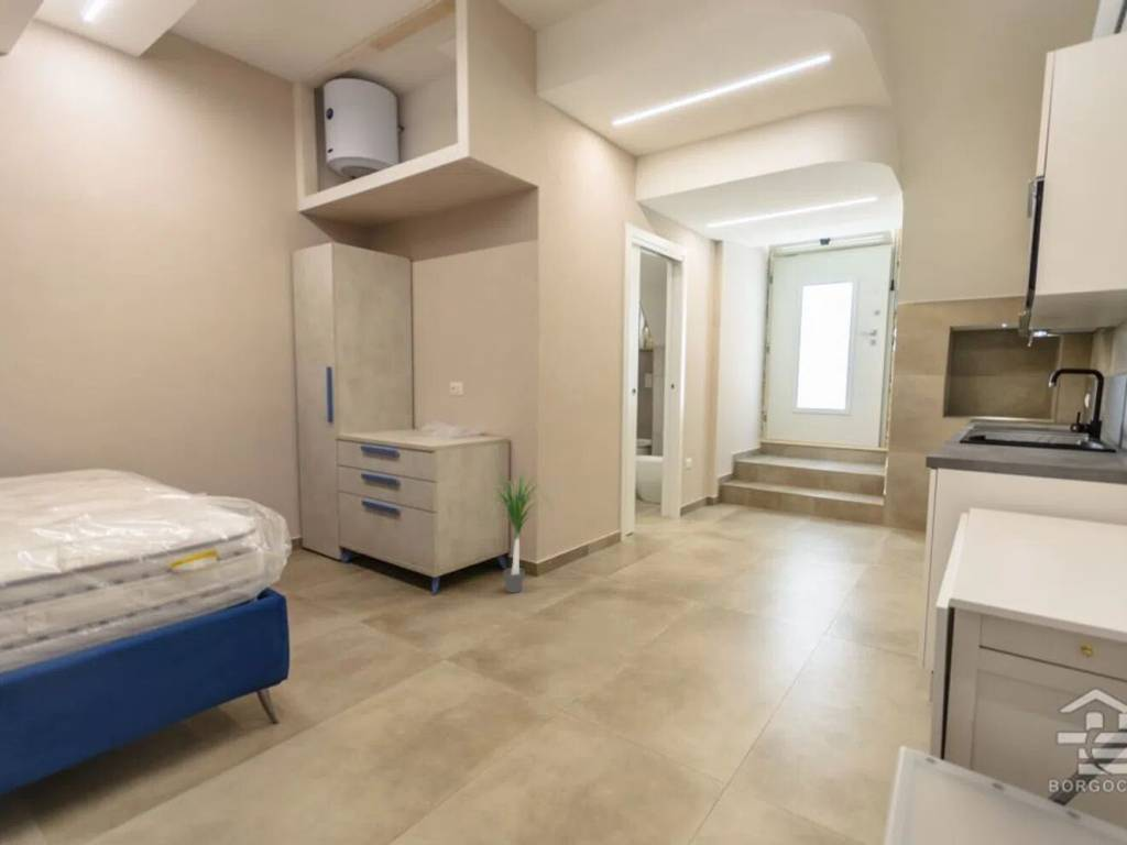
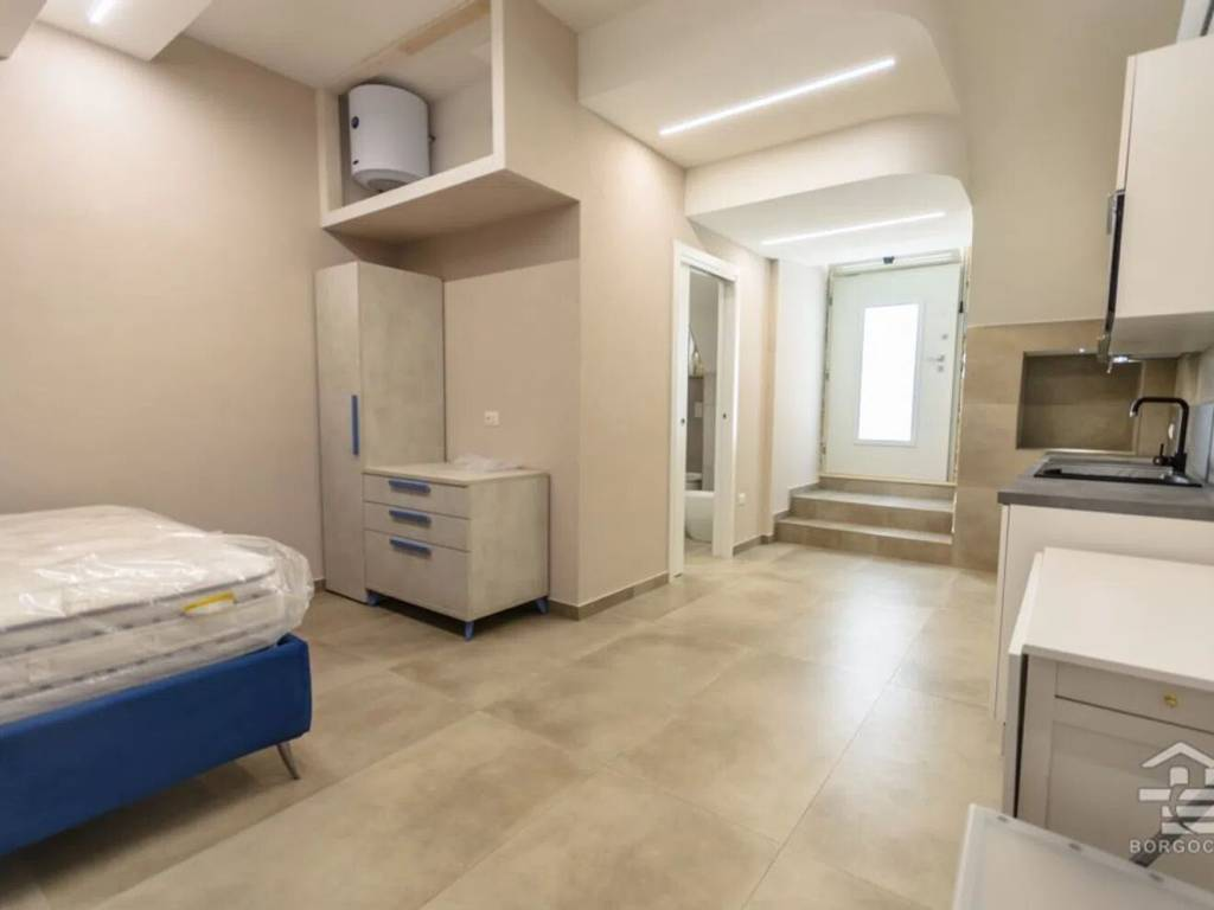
- potted plant (516, 527)
